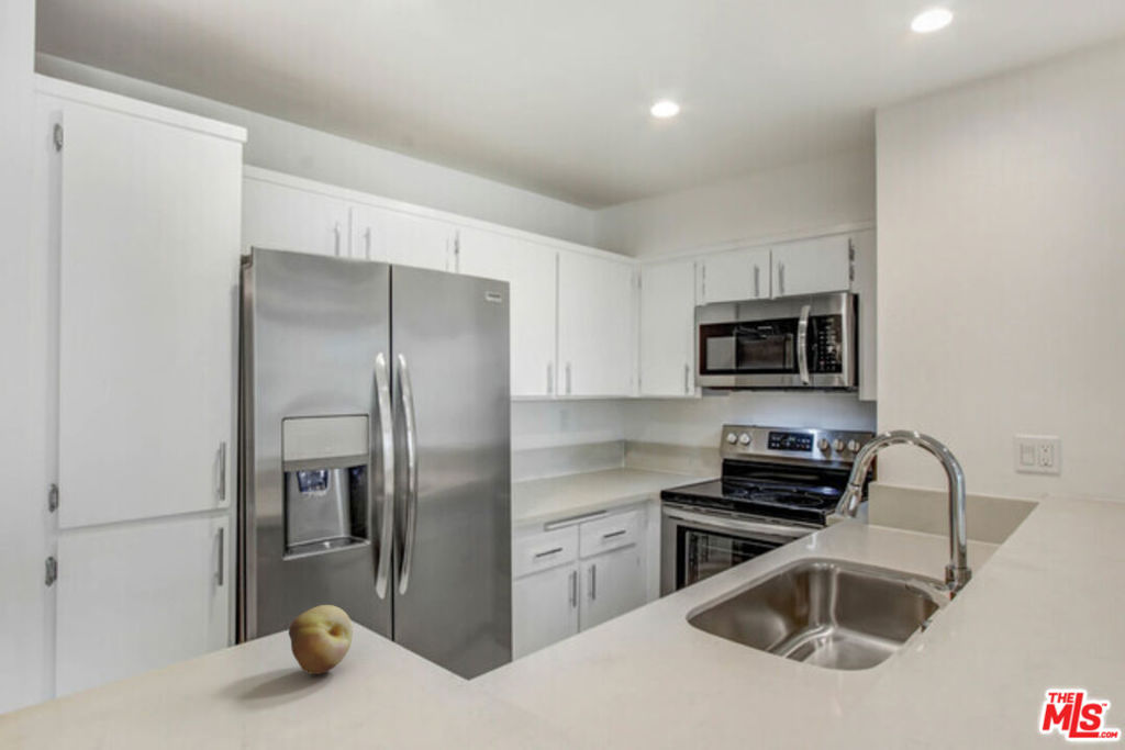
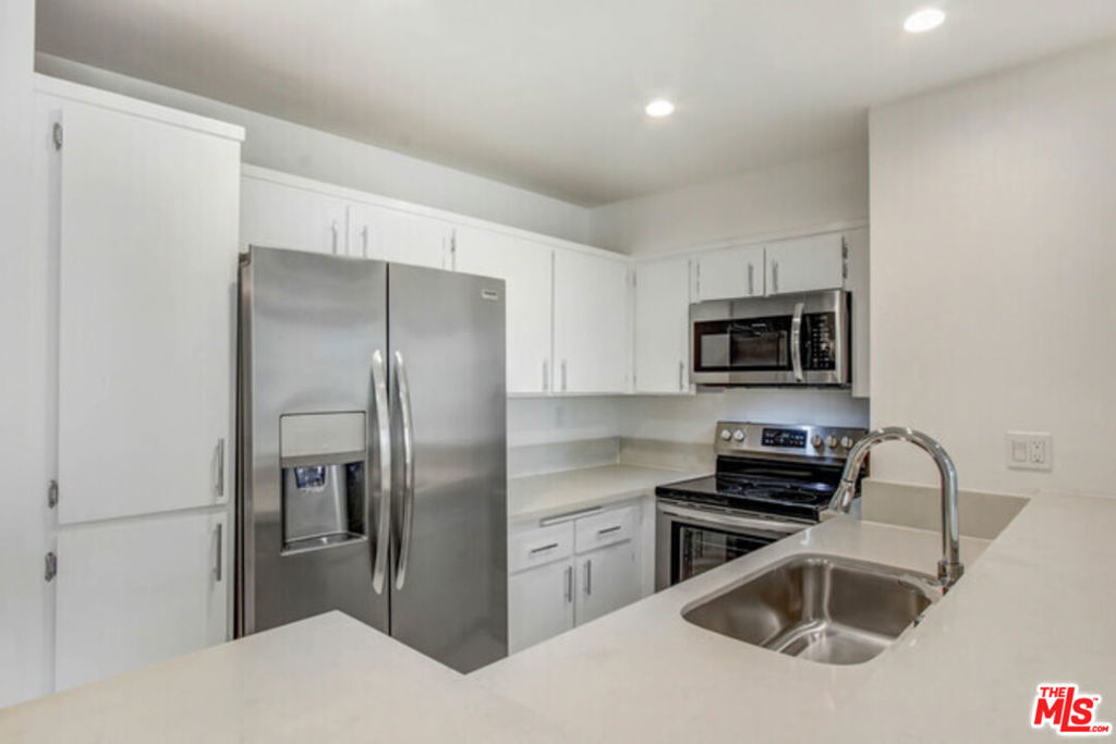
- fruit (321, 638)
